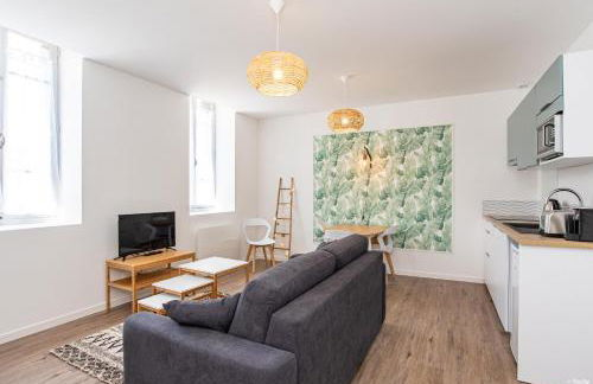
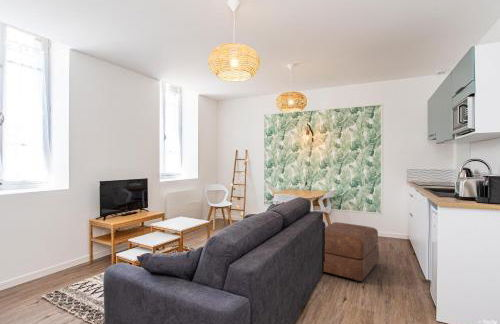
+ ottoman (345, 247)
